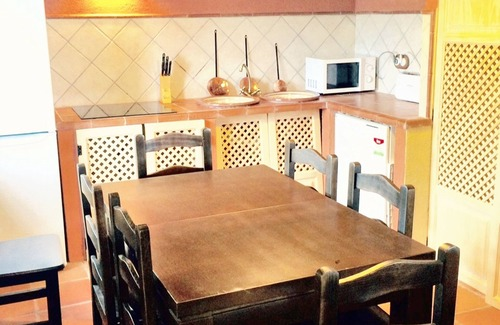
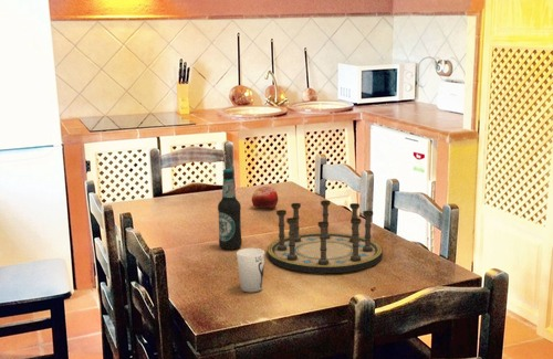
+ board game (324, 232)
+ cup (251, 270)
+ fruit (265, 197)
+ bottle (229, 208)
